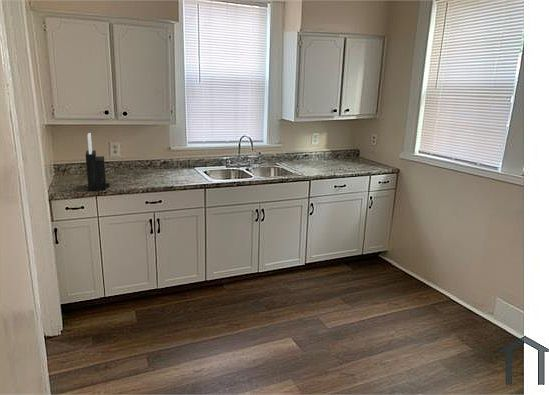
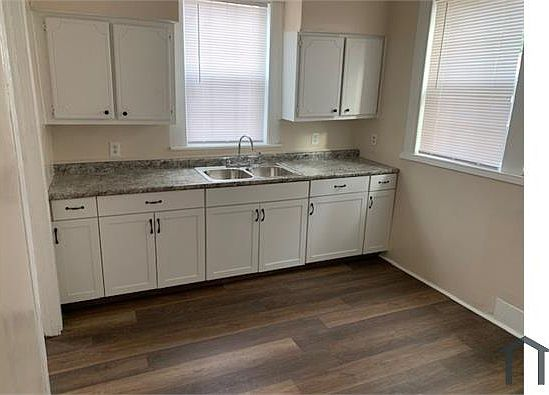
- knife block (97, 161)
